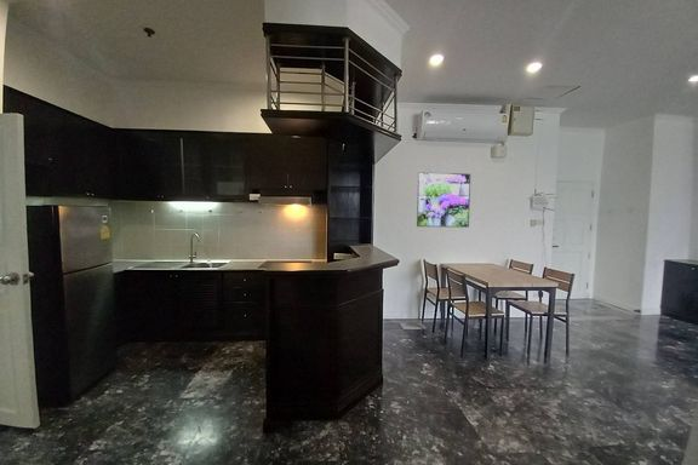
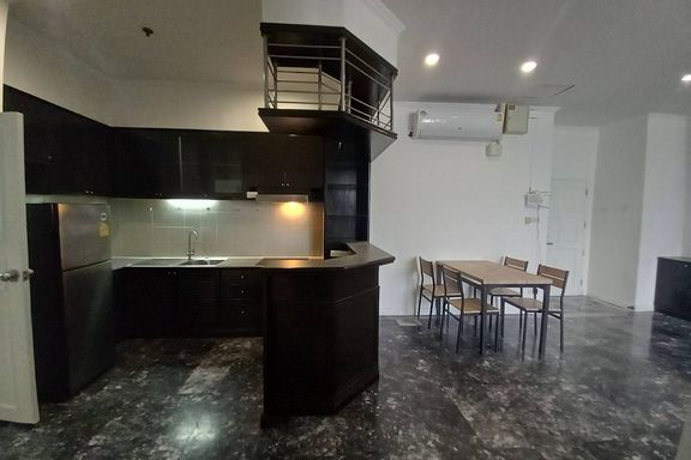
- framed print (444, 200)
